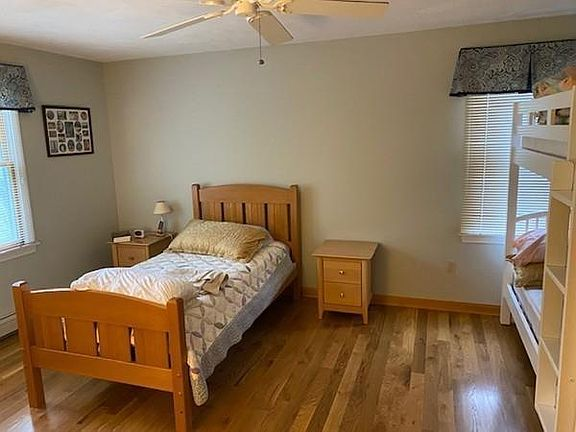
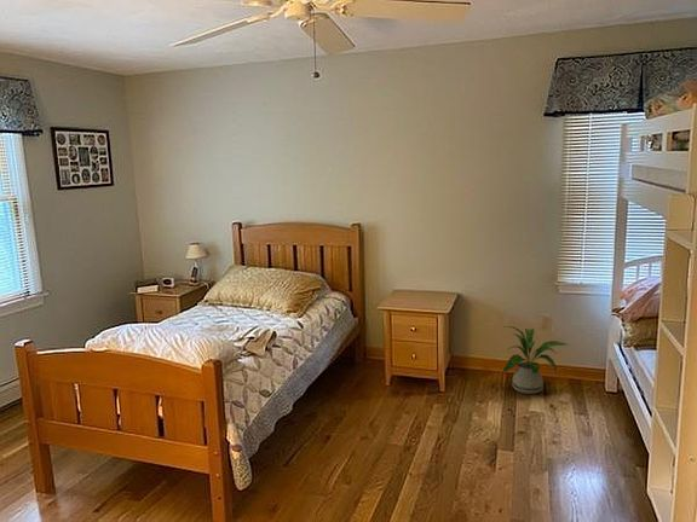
+ house plant (535, 359)
